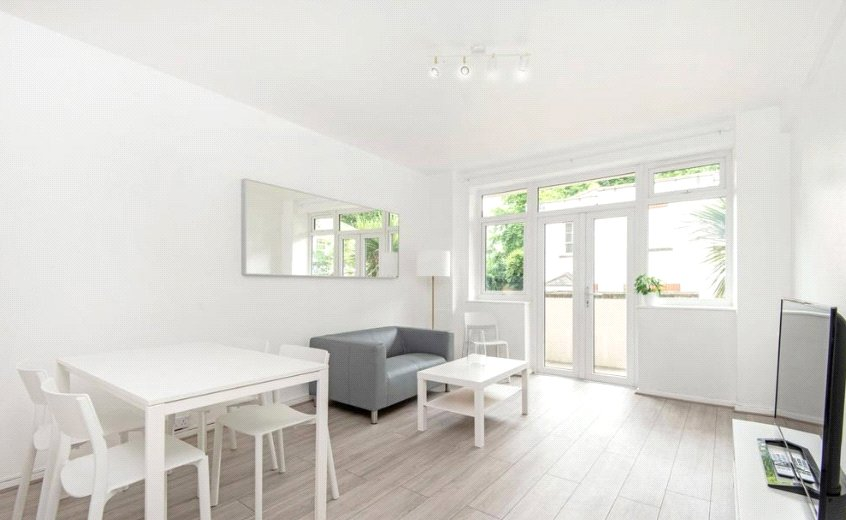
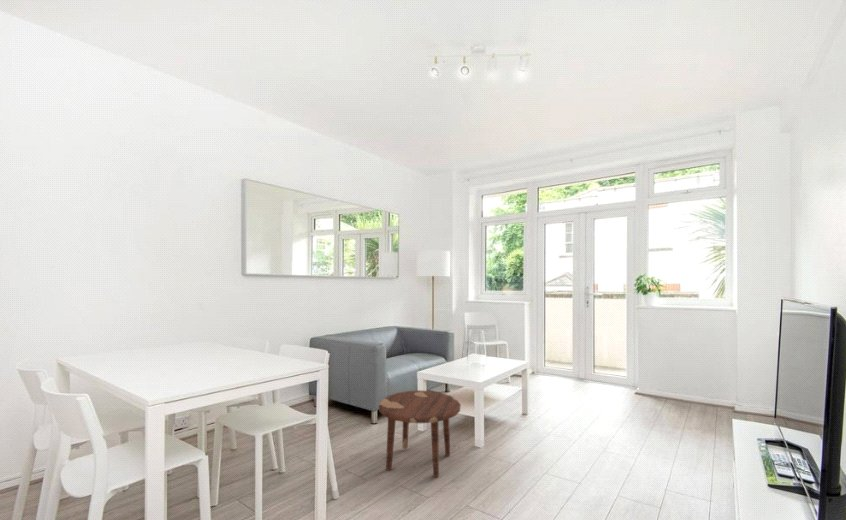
+ side table (419, 422)
